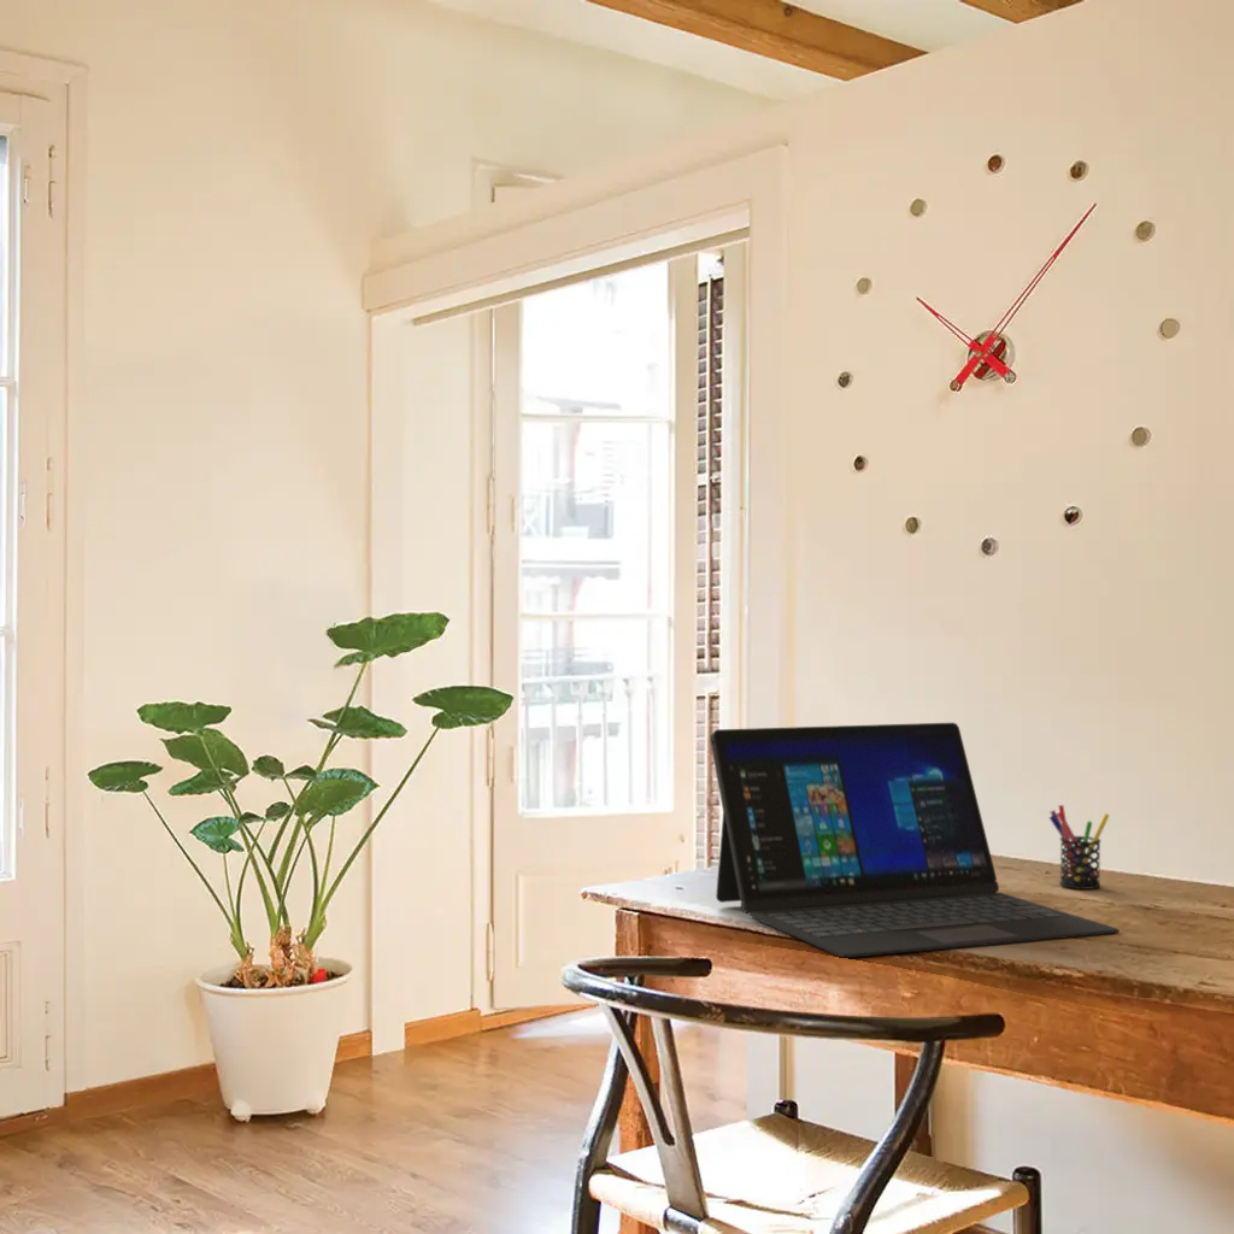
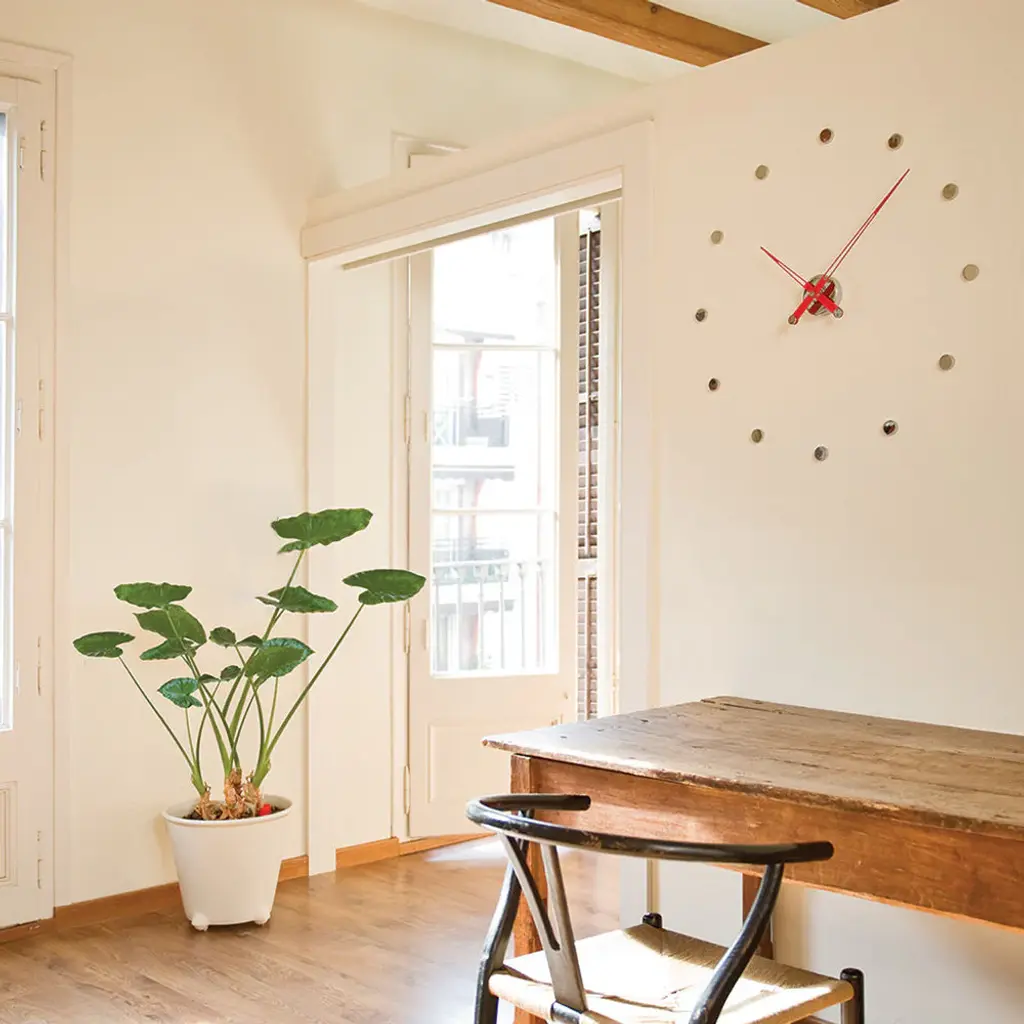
- laptop (905, 825)
- pen holder (1079, 845)
